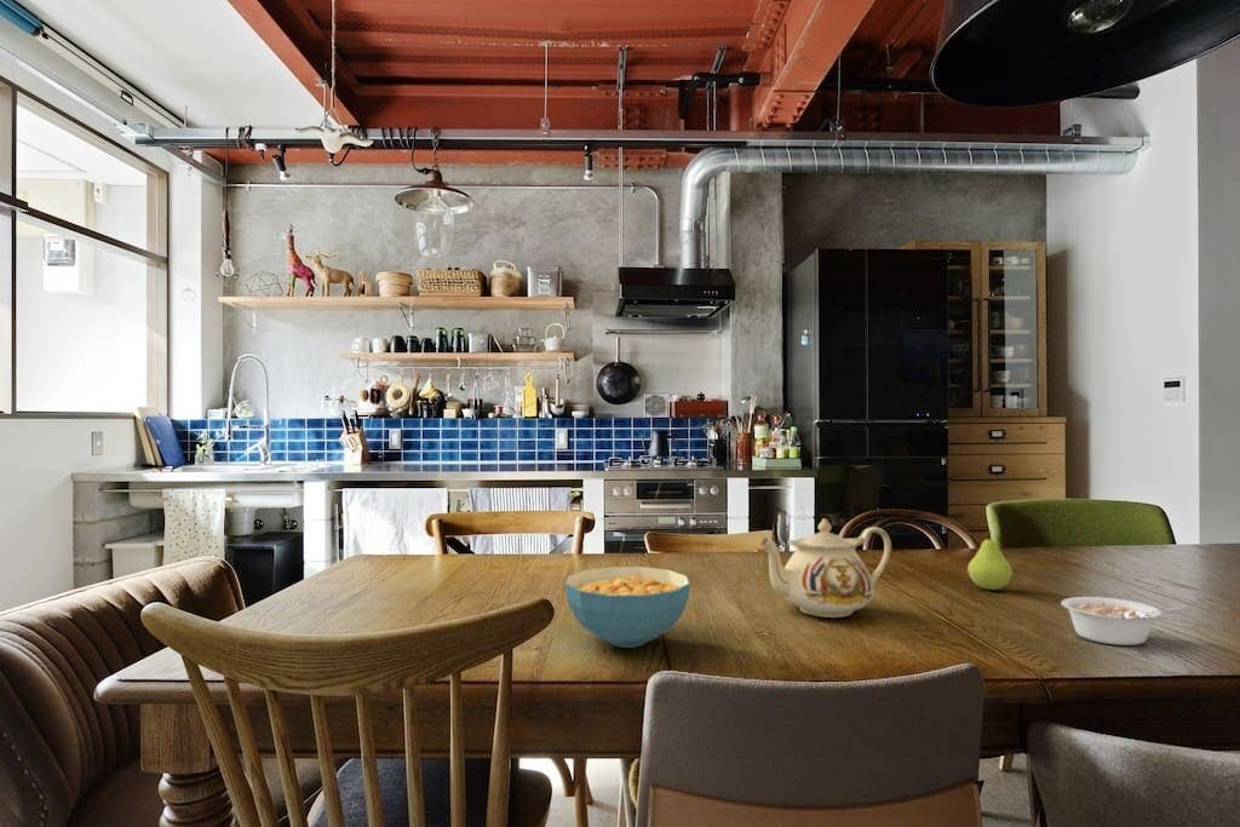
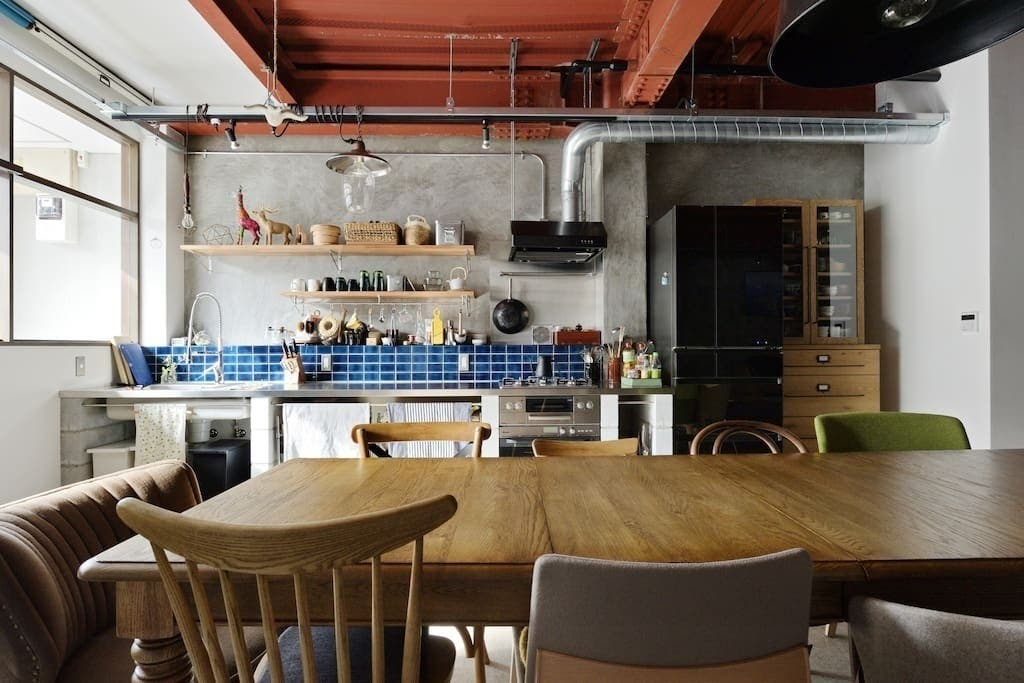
- fruit (989, 559)
- teapot (826, 564)
- legume (1113, 618)
- cereal bowl (627, 610)
